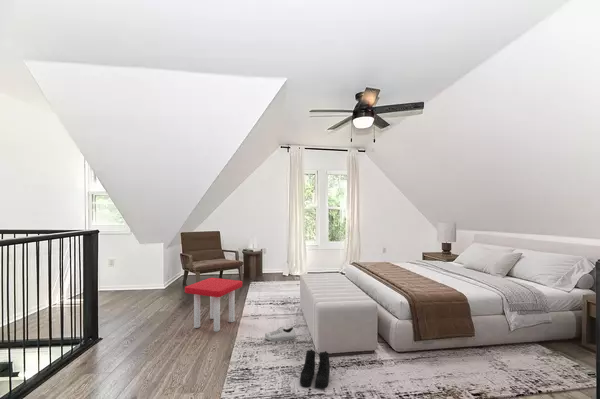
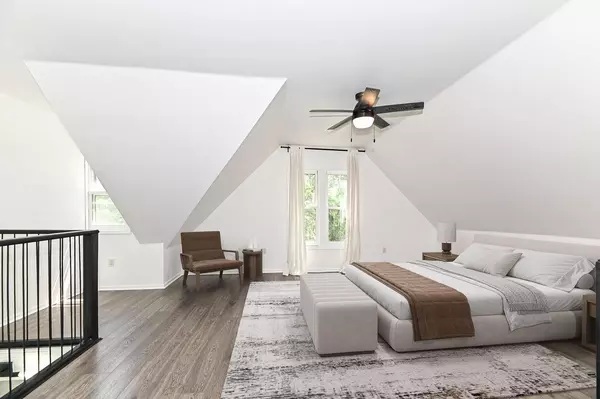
- stool (214, 304)
- boots (314, 366)
- shoe (280, 332)
